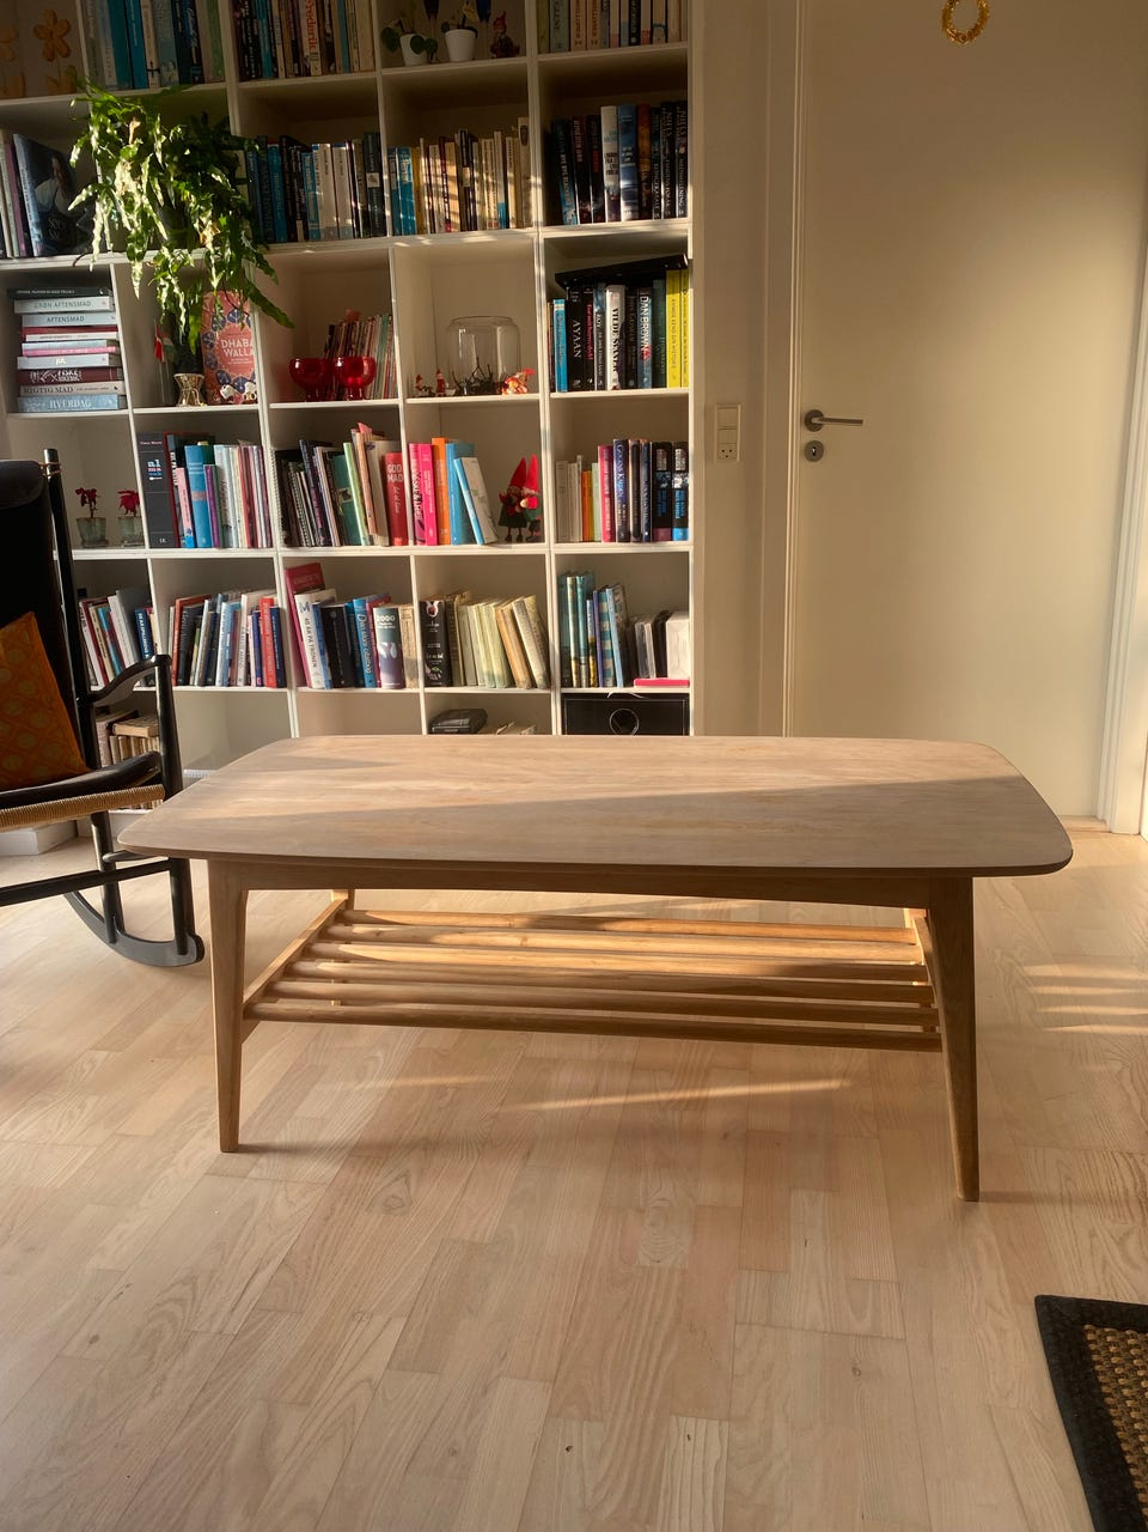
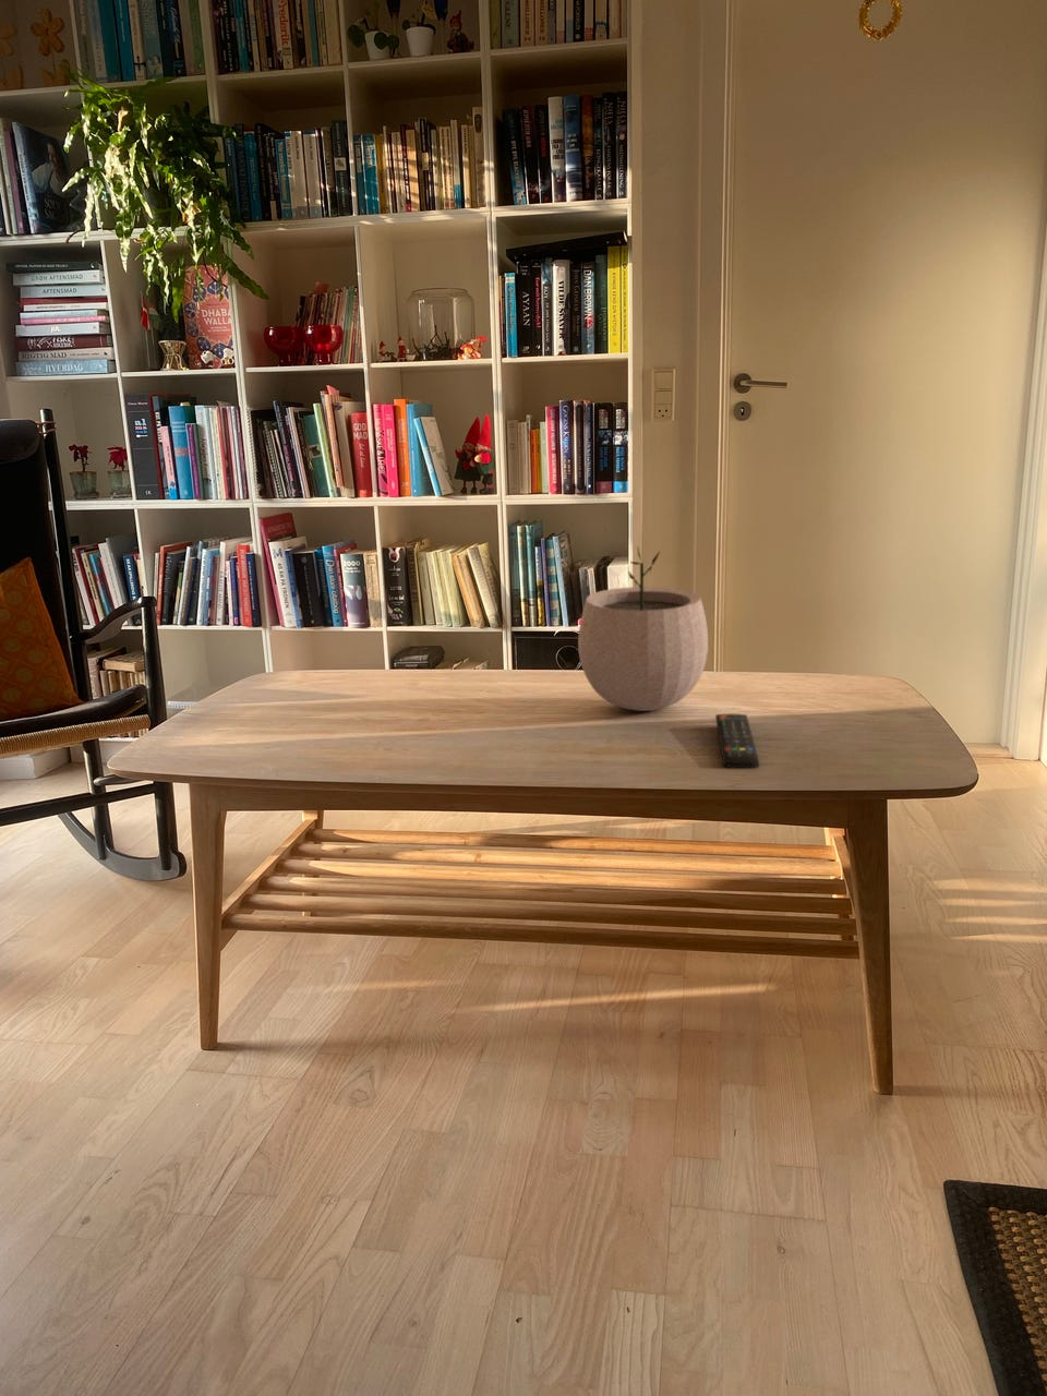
+ plant pot (642, 629)
+ remote control (735, 740)
